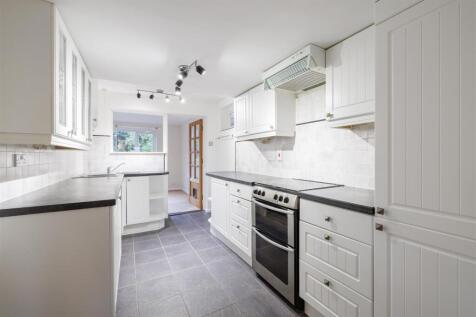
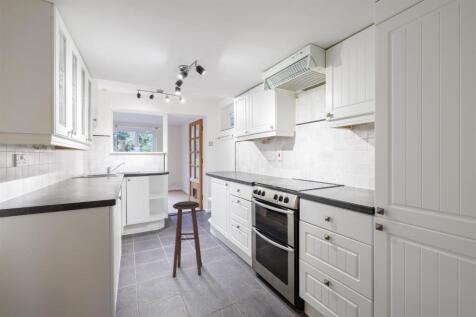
+ stool (187, 238)
